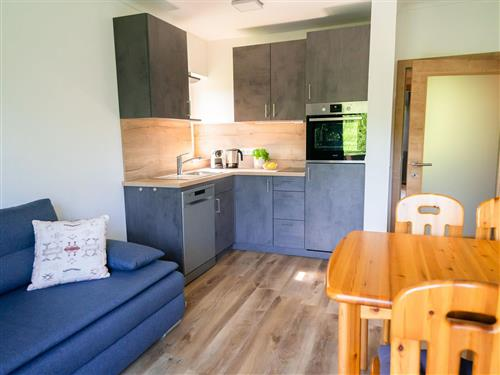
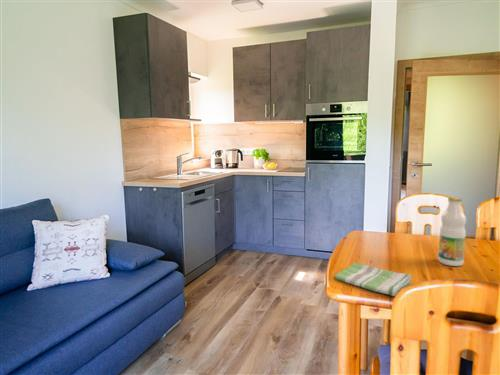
+ dish towel (372, 276)
+ bottle (452, 230)
